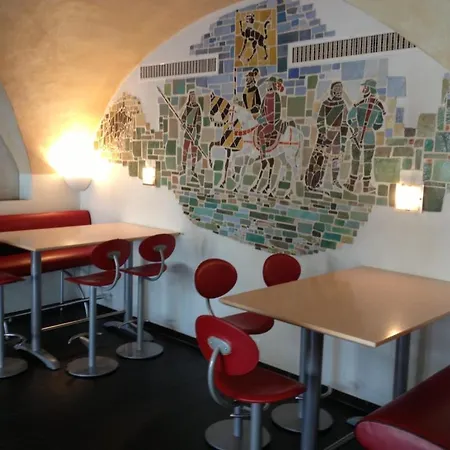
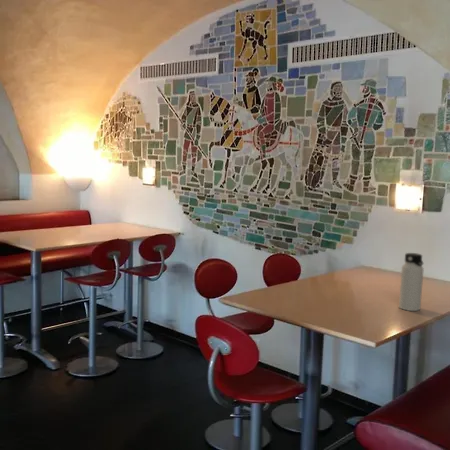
+ water bottle (411, 281)
